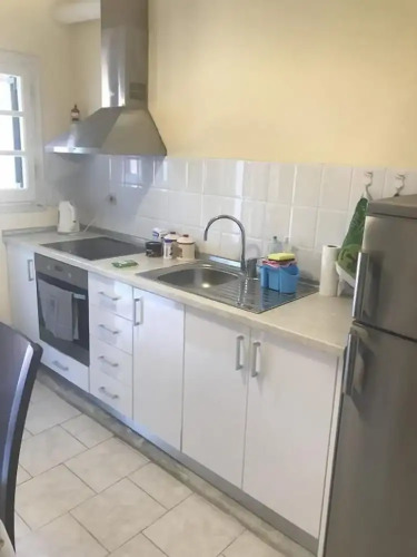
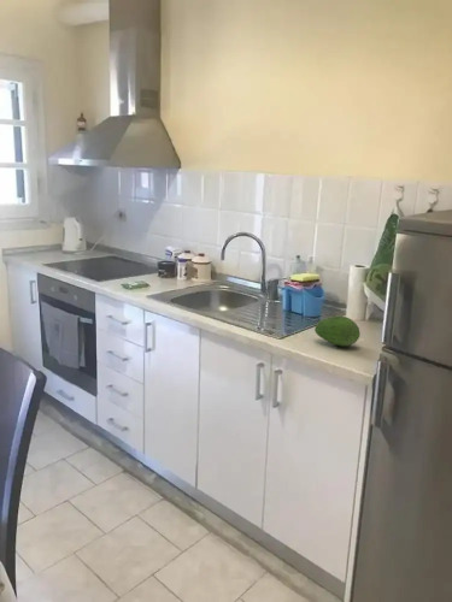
+ fruit (336, 330)
